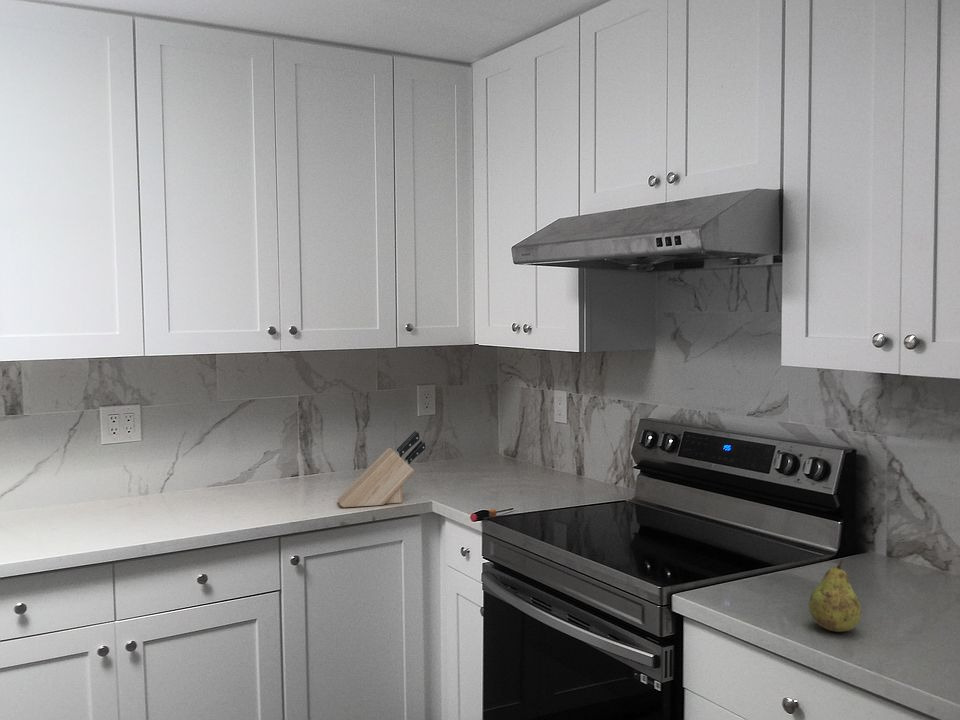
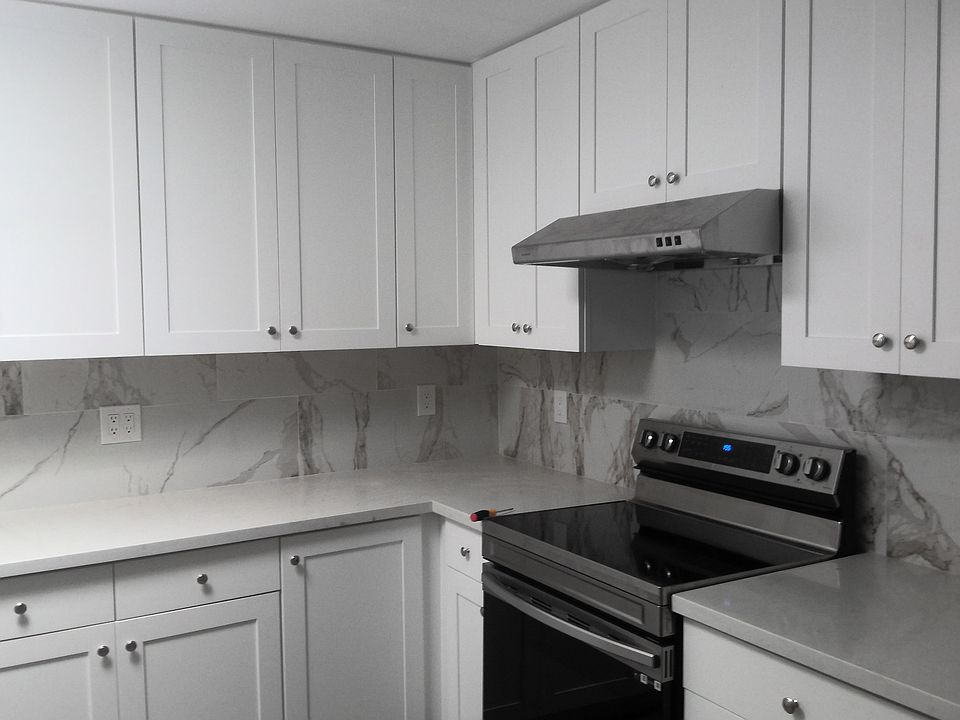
- fruit (834, 596)
- knife block (382, 467)
